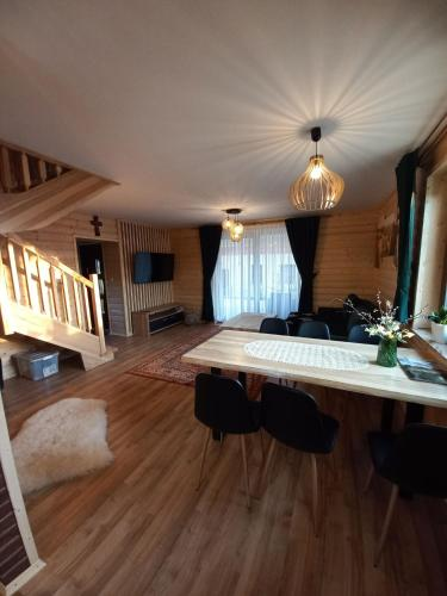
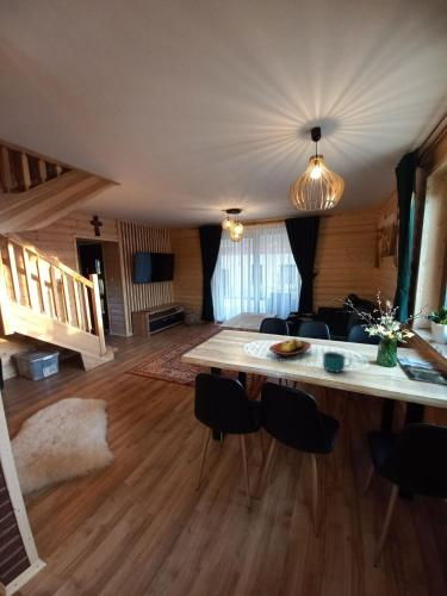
+ fruit bowl (290, 347)
+ cup (336, 362)
